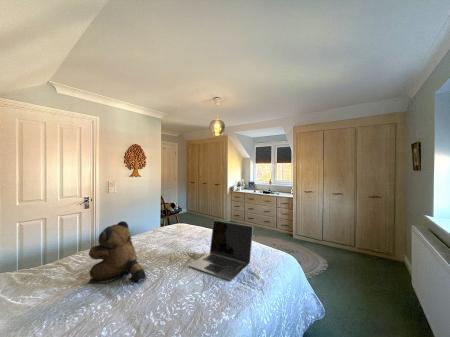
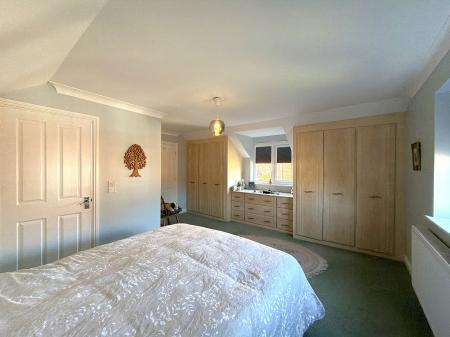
- teddy bear (127, 247)
- laptop (221, 245)
